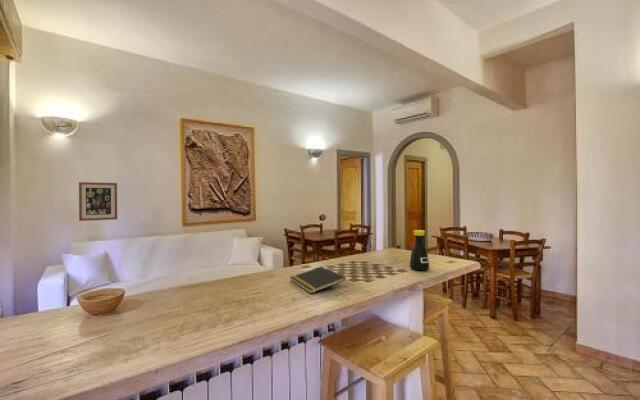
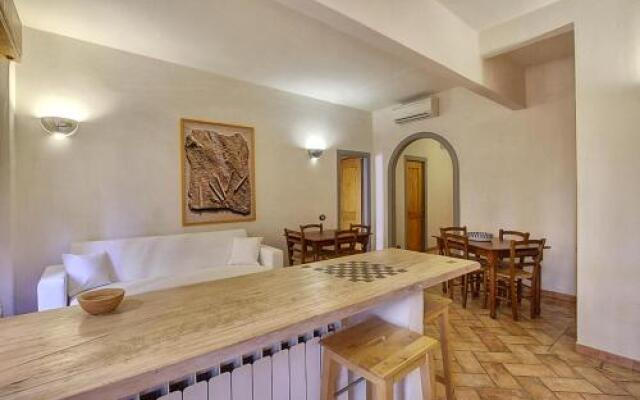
- notepad (316, 278)
- bottle (419, 249)
- wall art (98, 201)
